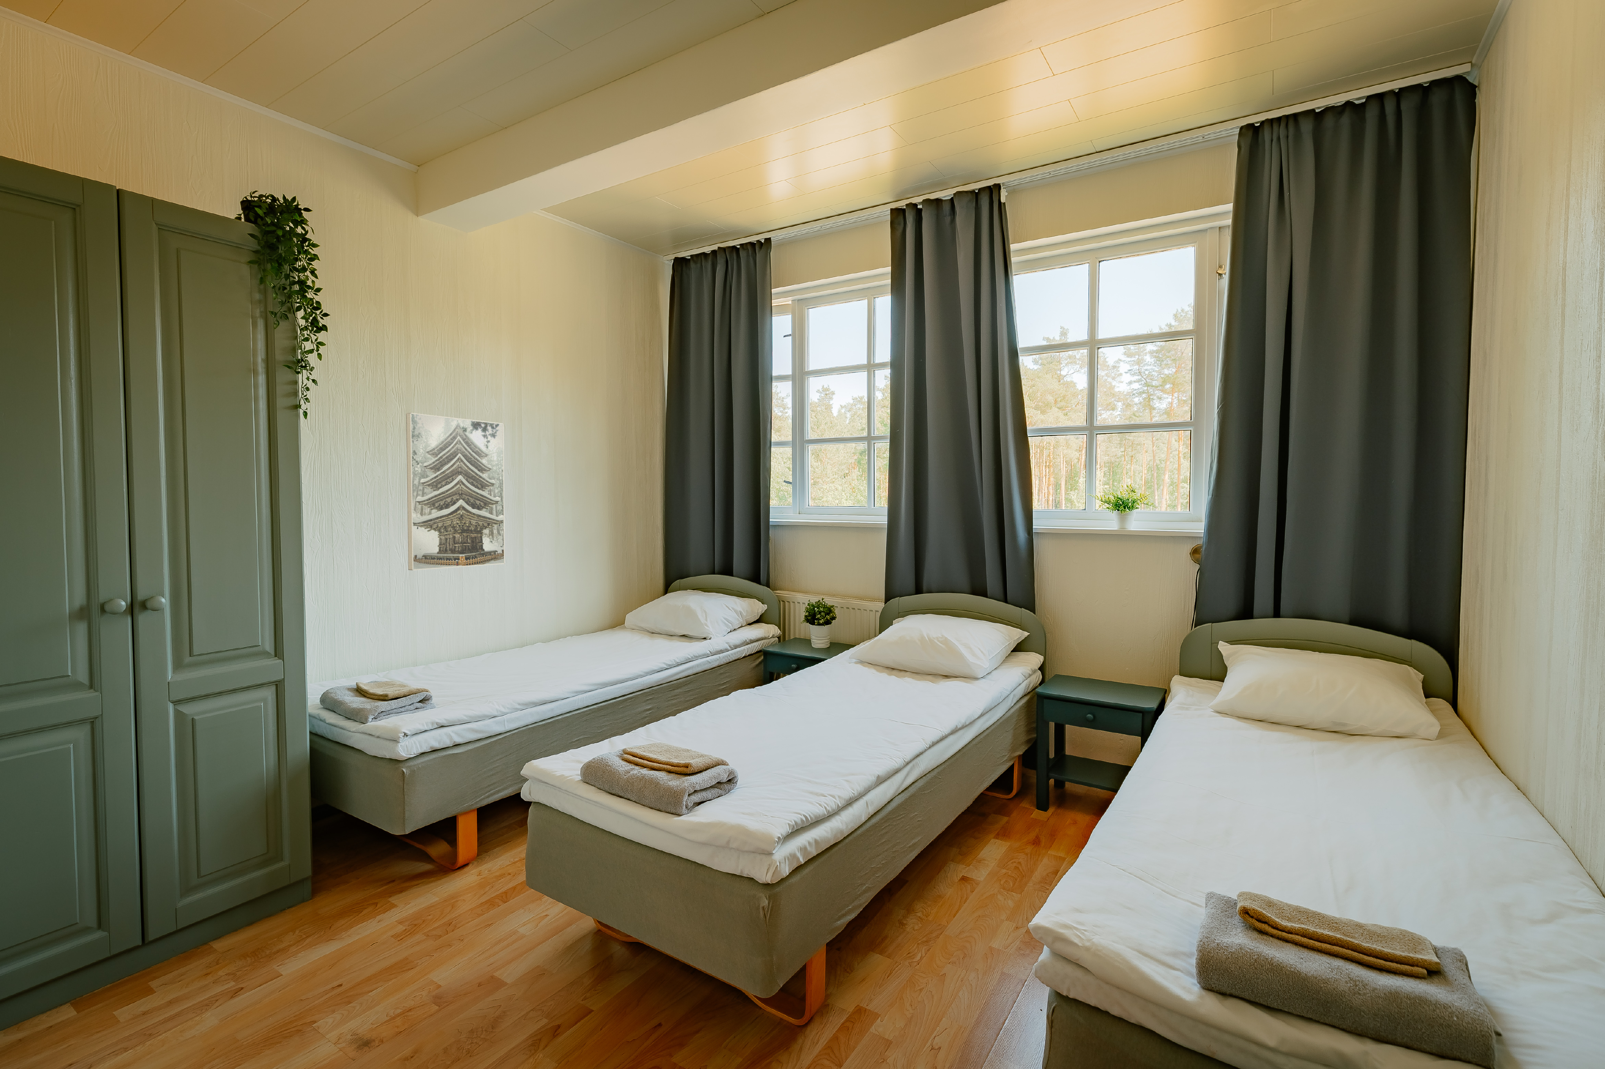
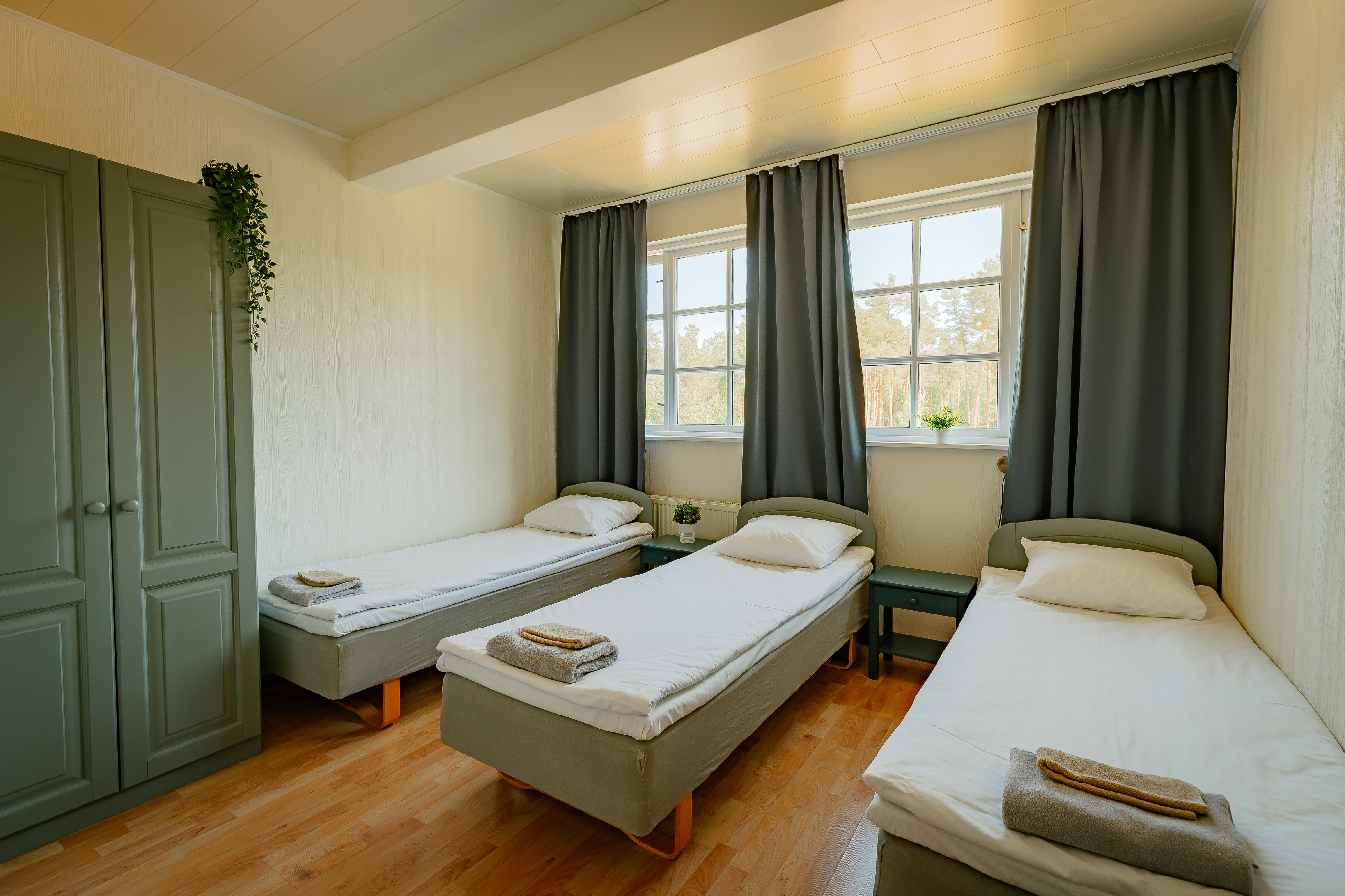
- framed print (458, 493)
